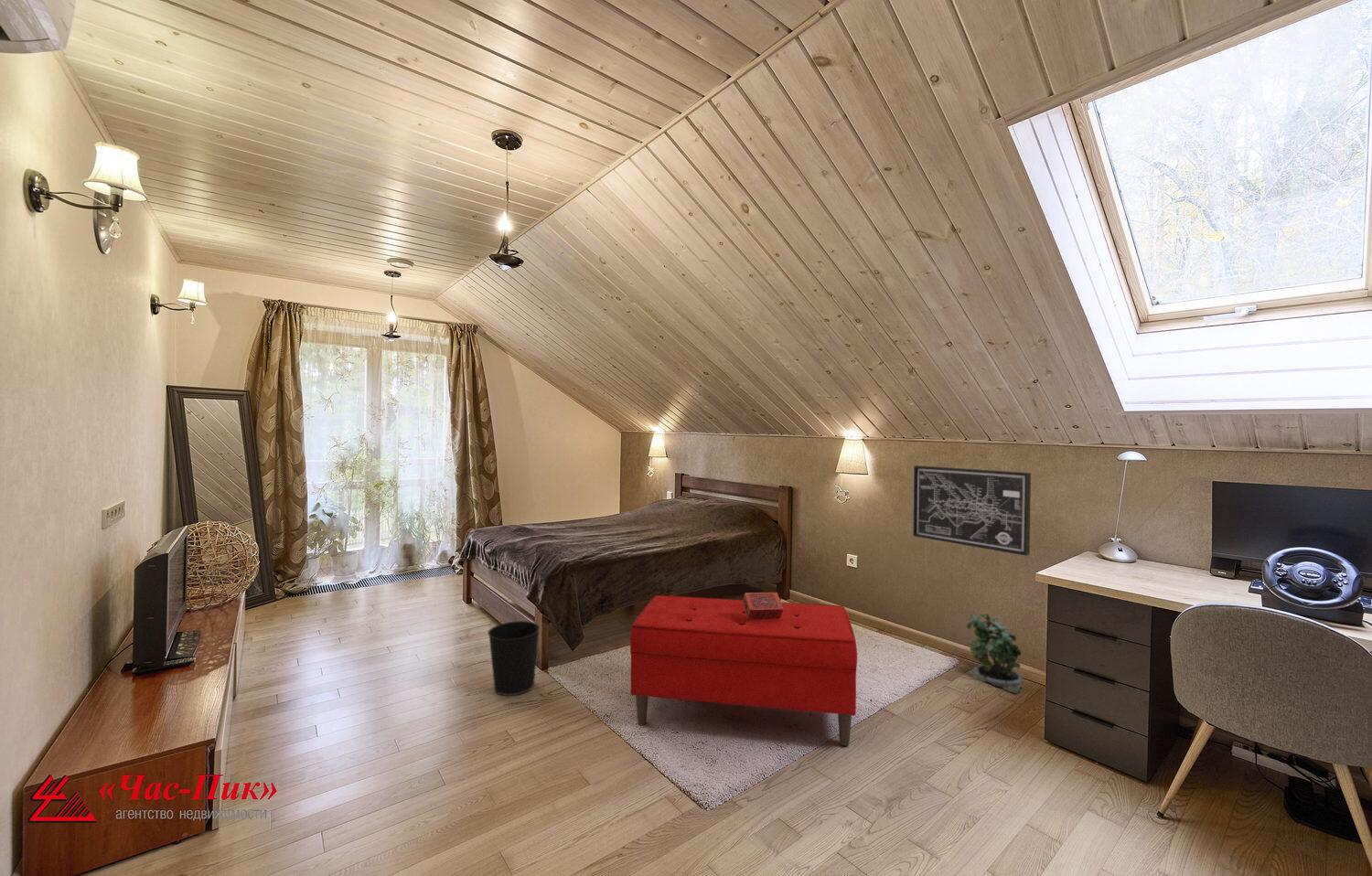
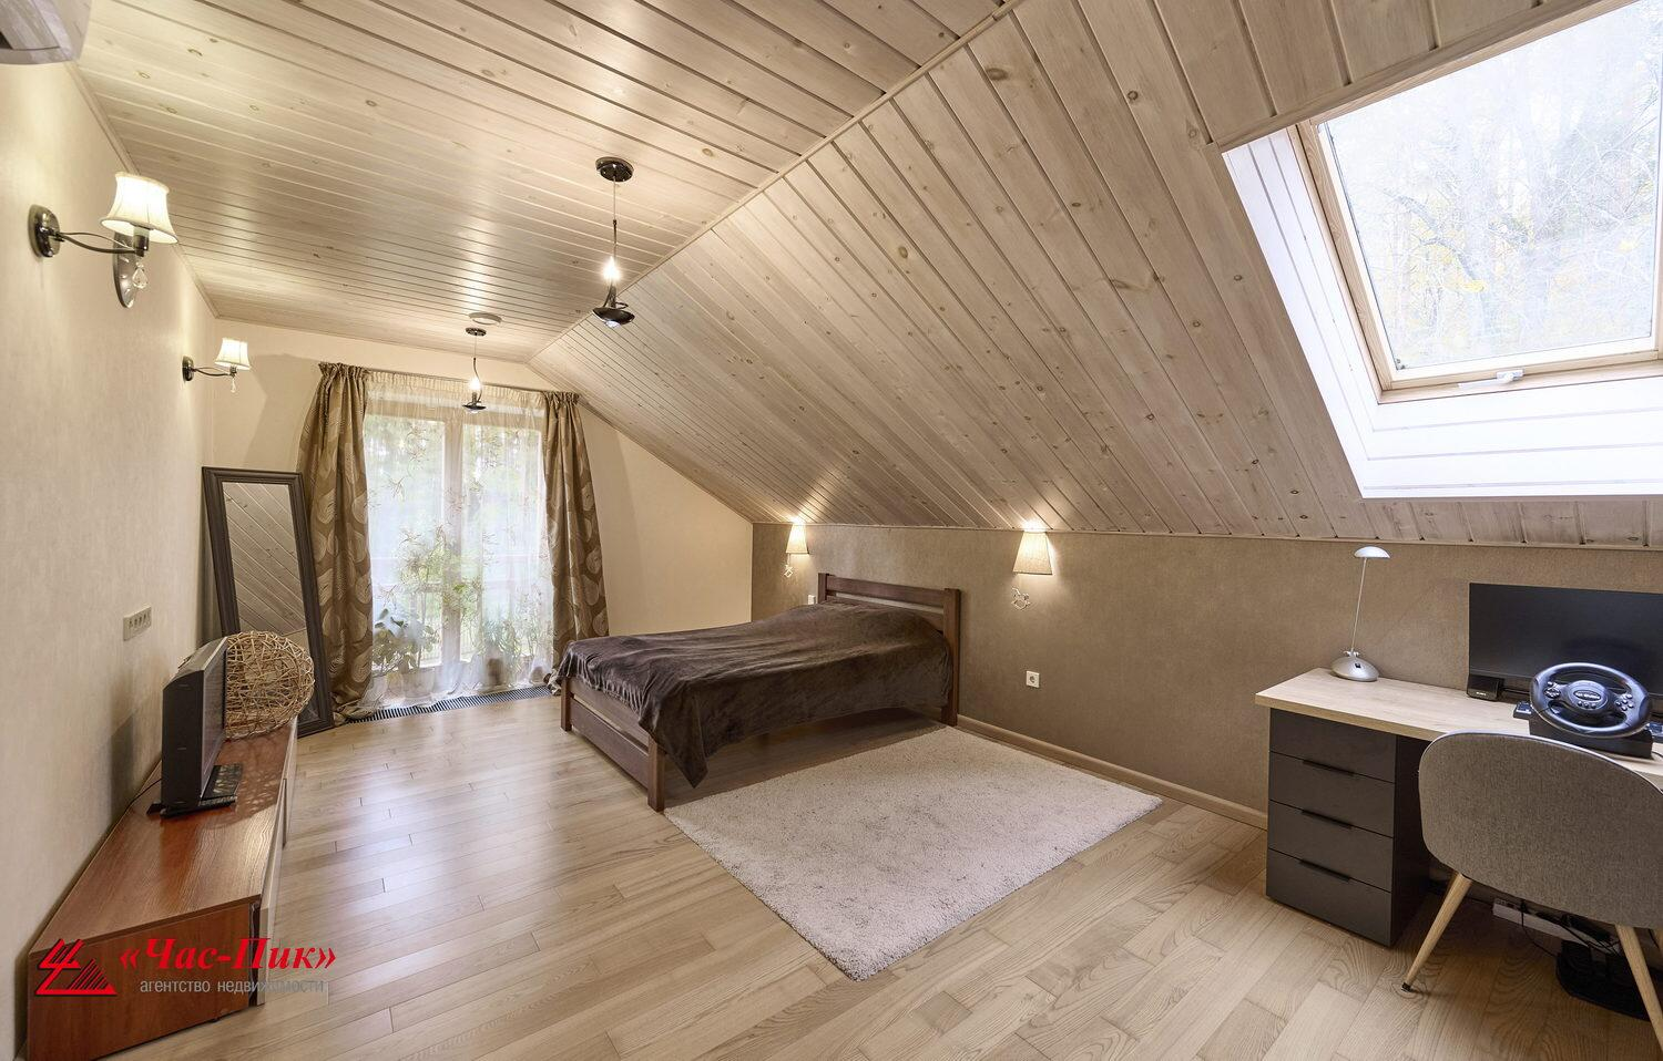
- decorative box (762, 604)
- wastebasket (514, 657)
- potted plant (994, 646)
- wall art (967, 507)
- bench (743, 663)
